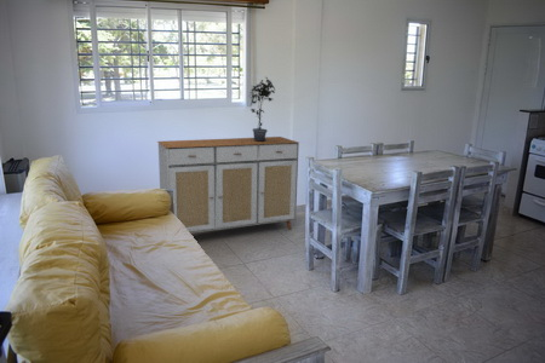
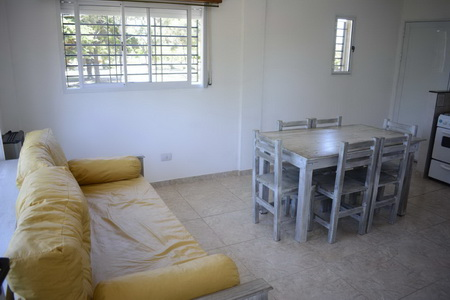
- potted plant (260, 109)
- sideboard (229, 188)
